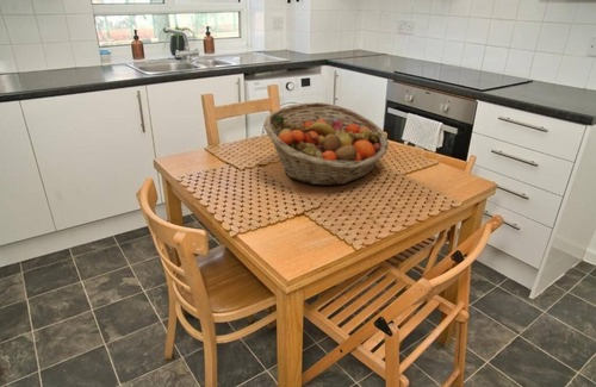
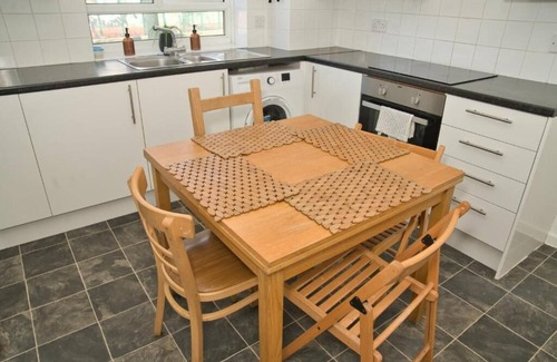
- fruit basket (327, 141)
